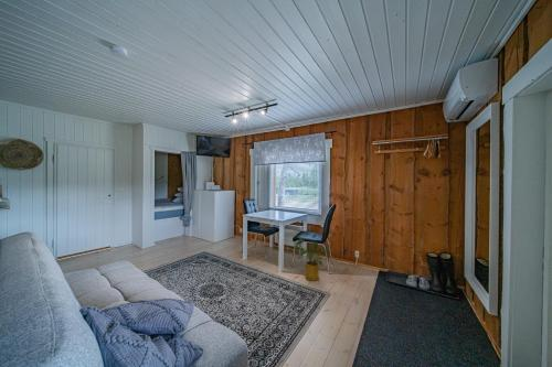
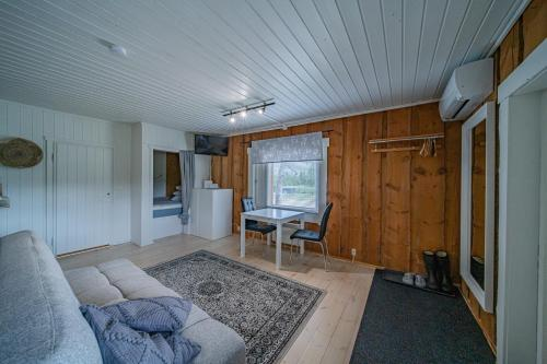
- house plant (310, 259)
